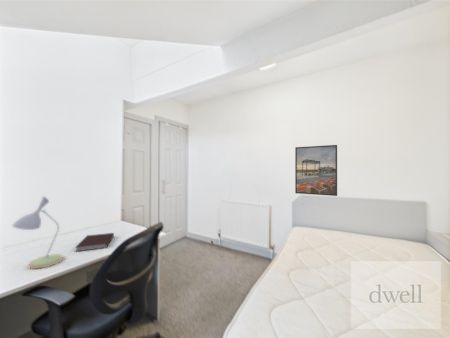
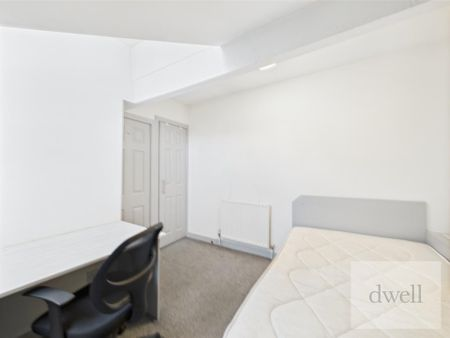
- notebook (96, 241)
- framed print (315, 170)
- desk lamp (38, 228)
